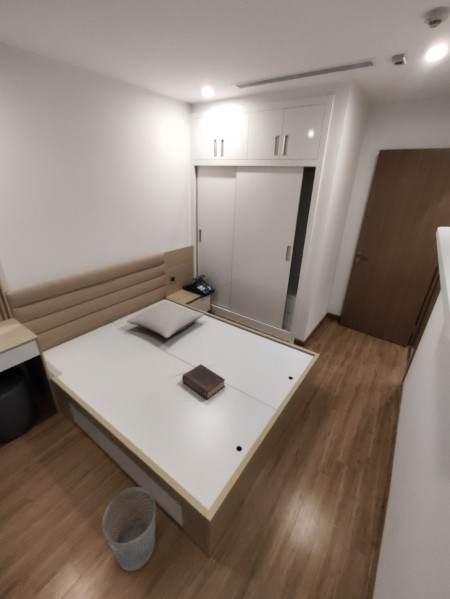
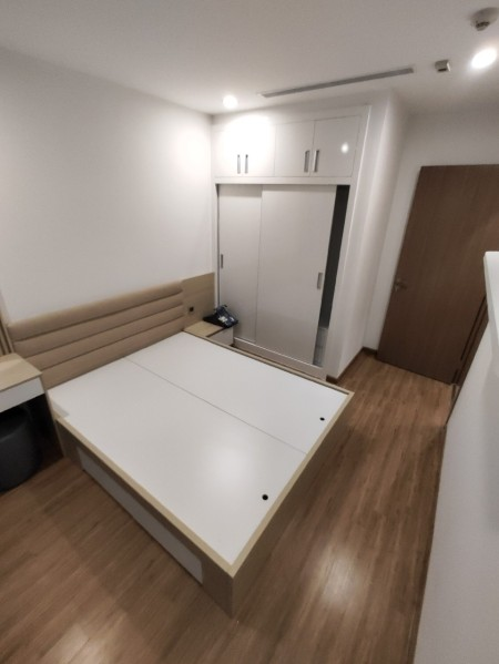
- wastebasket (133, 530)
- book (203, 380)
- pillow (167, 317)
